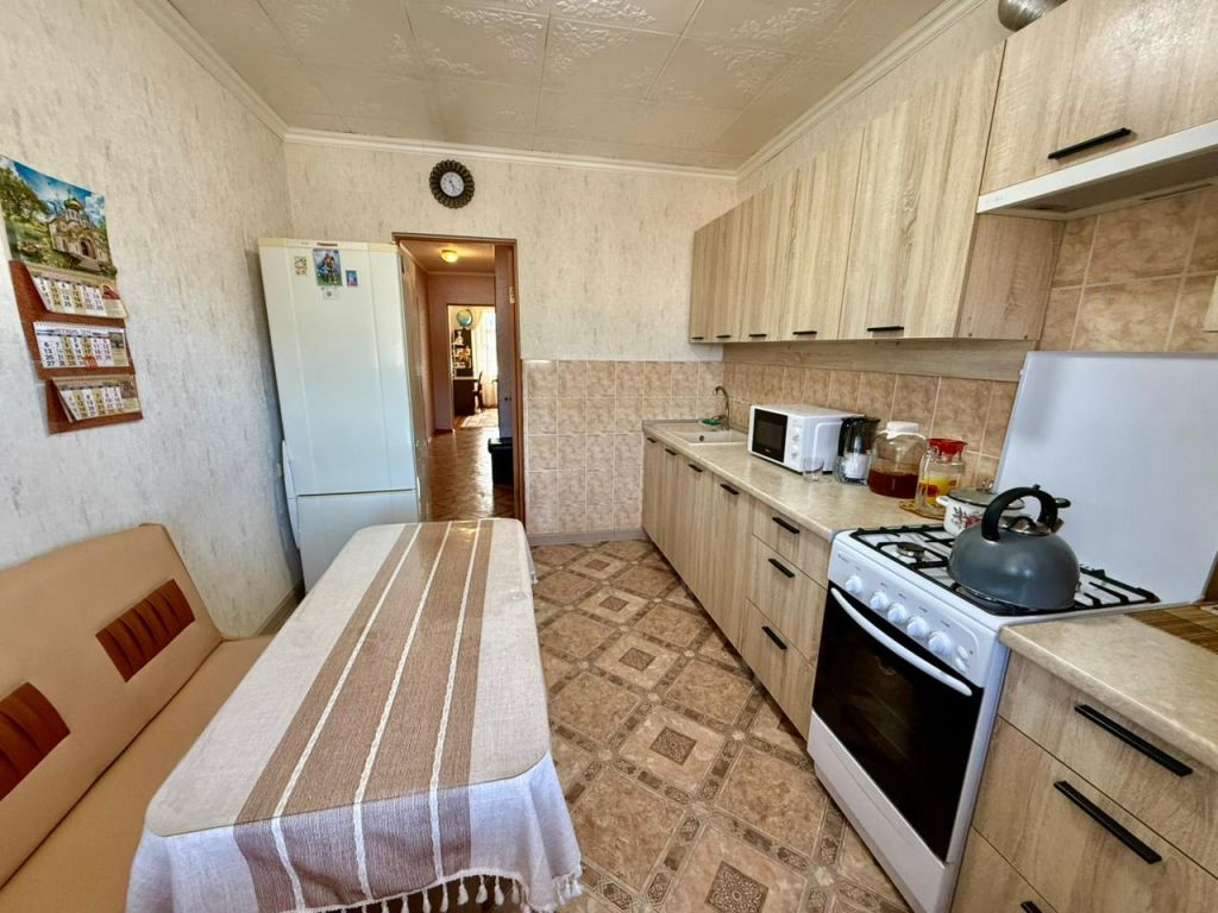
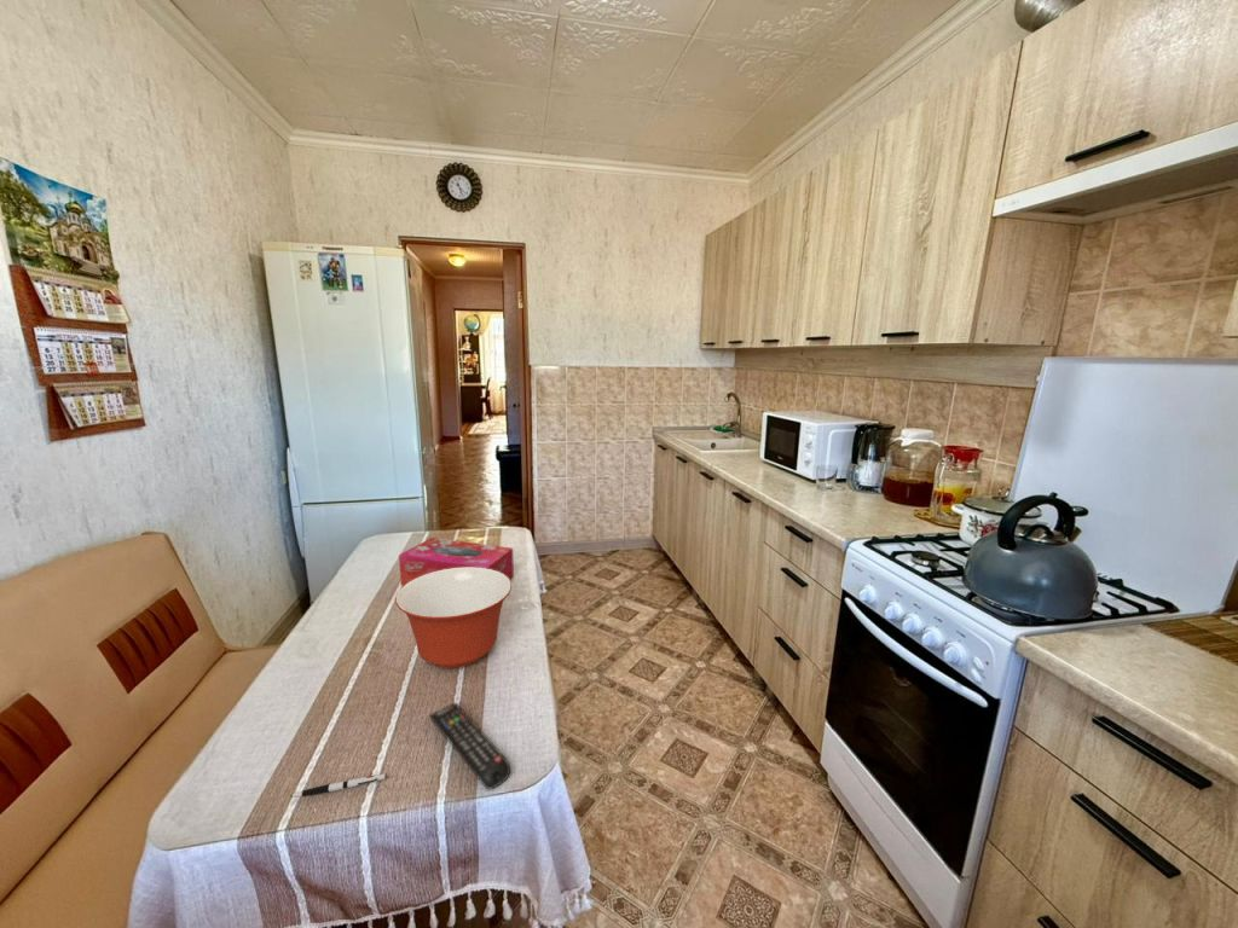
+ tissue box (457, 567)
+ mixing bowl (457, 620)
+ remote control (467, 741)
+ pen (339, 785)
